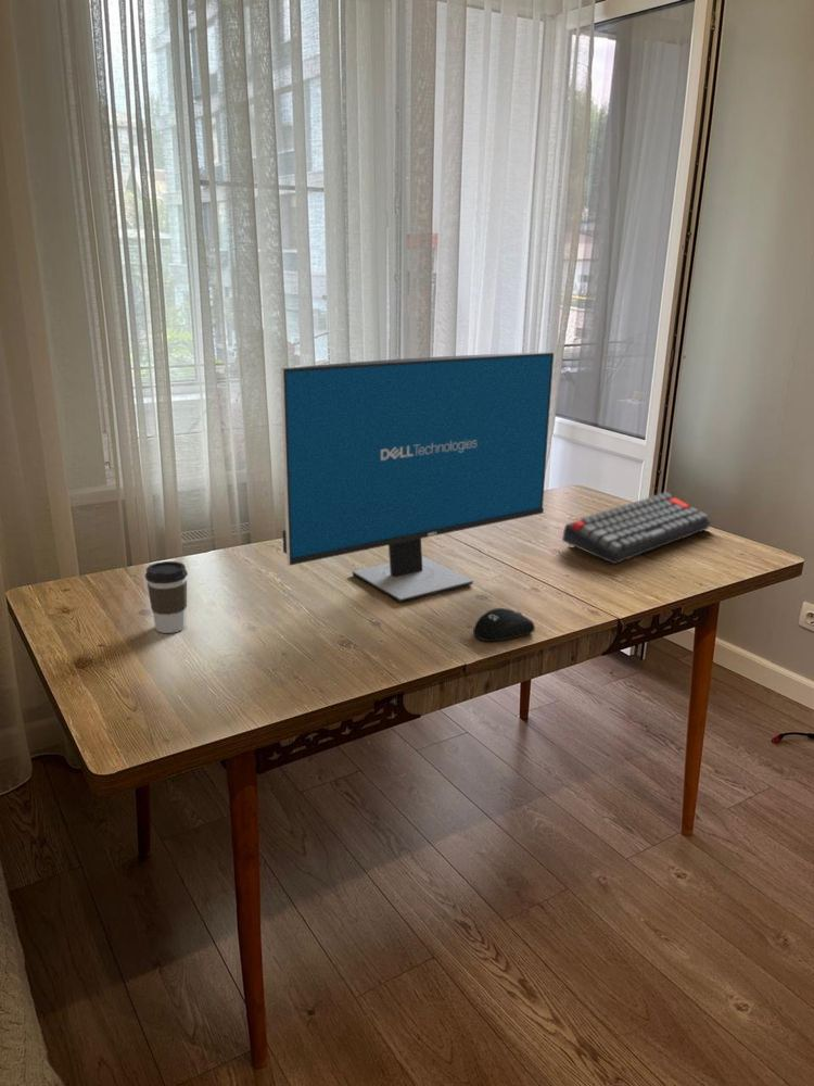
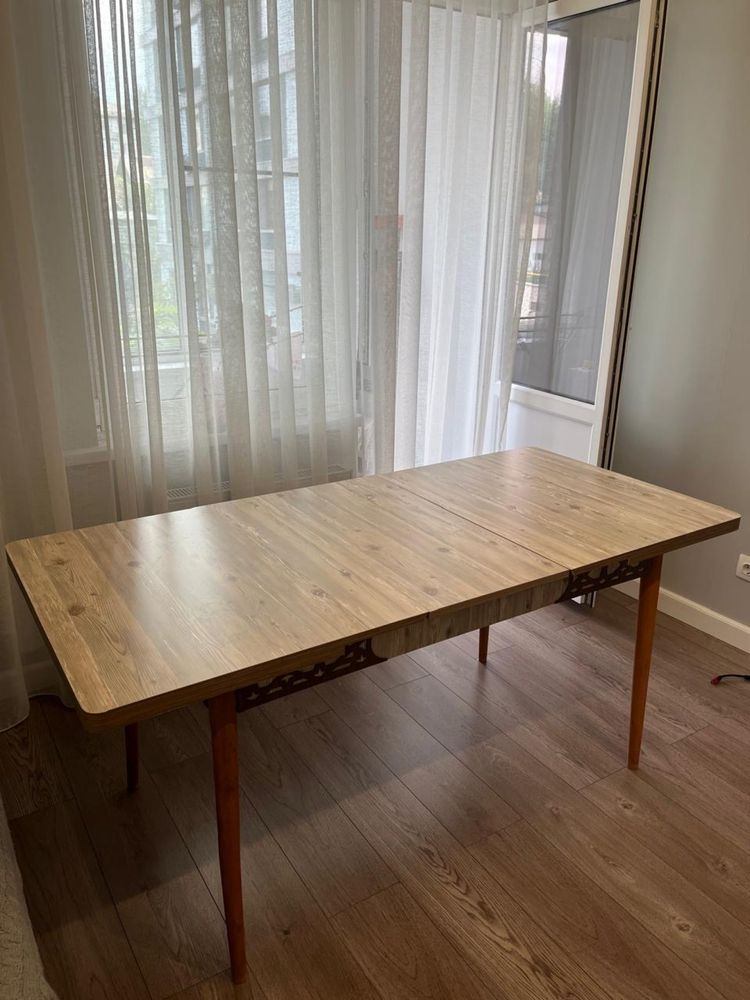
- computer monitor (414, 472)
- keyboard (639, 523)
- computer mouse (501, 622)
- coffee cup (168, 597)
